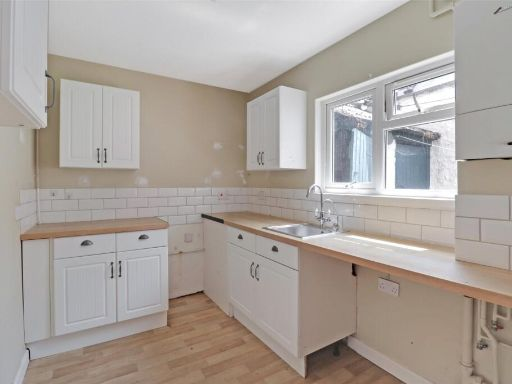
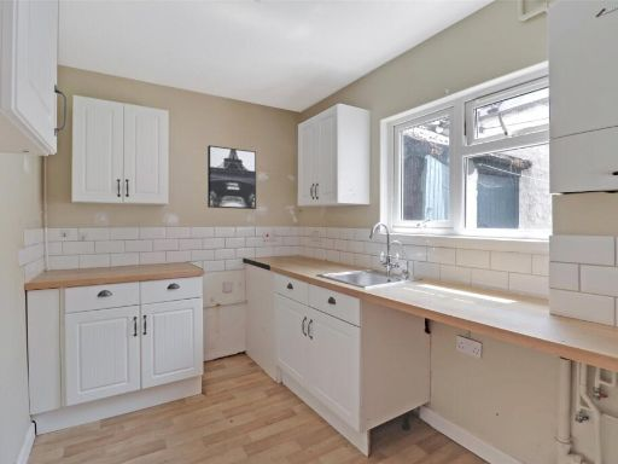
+ wall art (232, 178)
